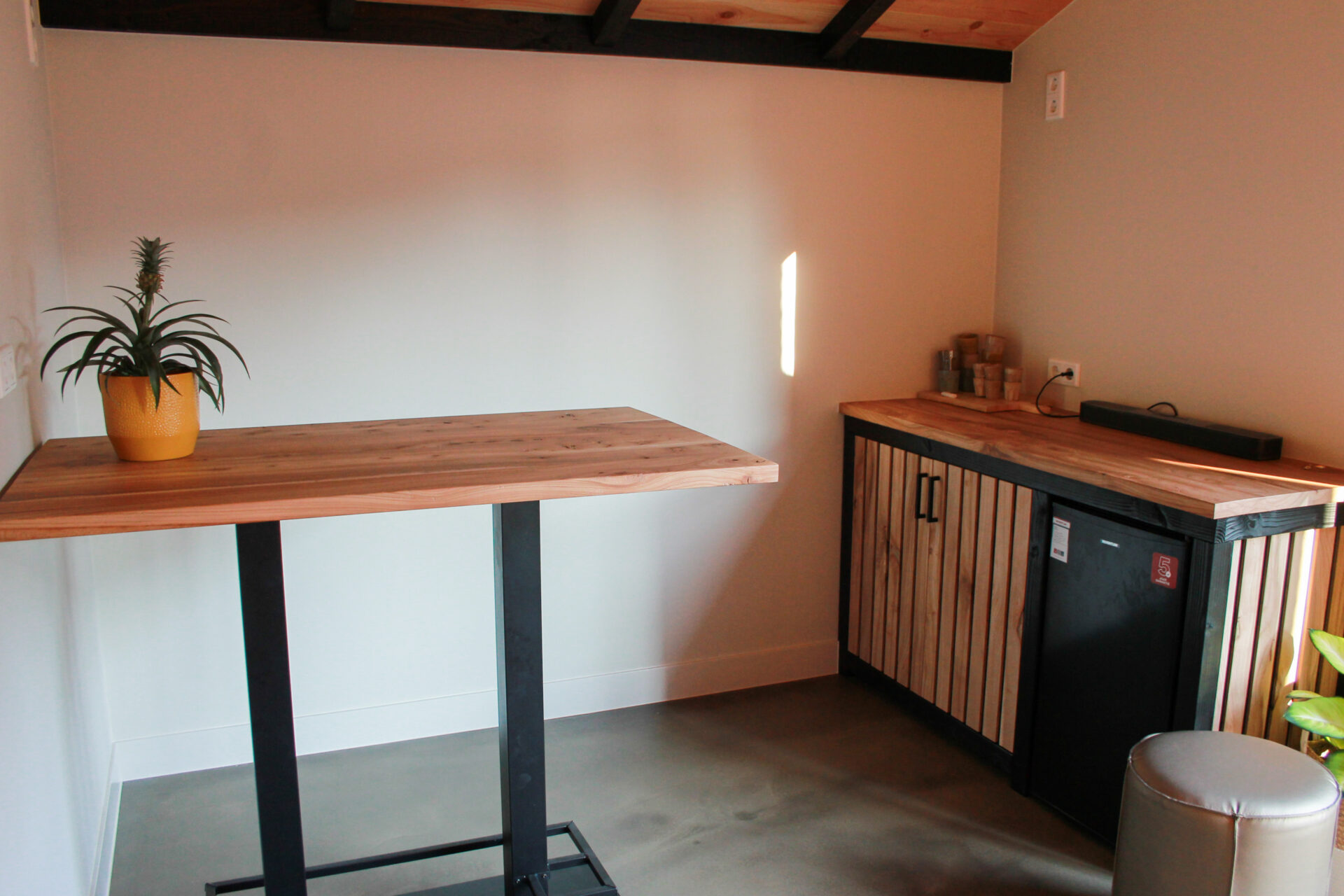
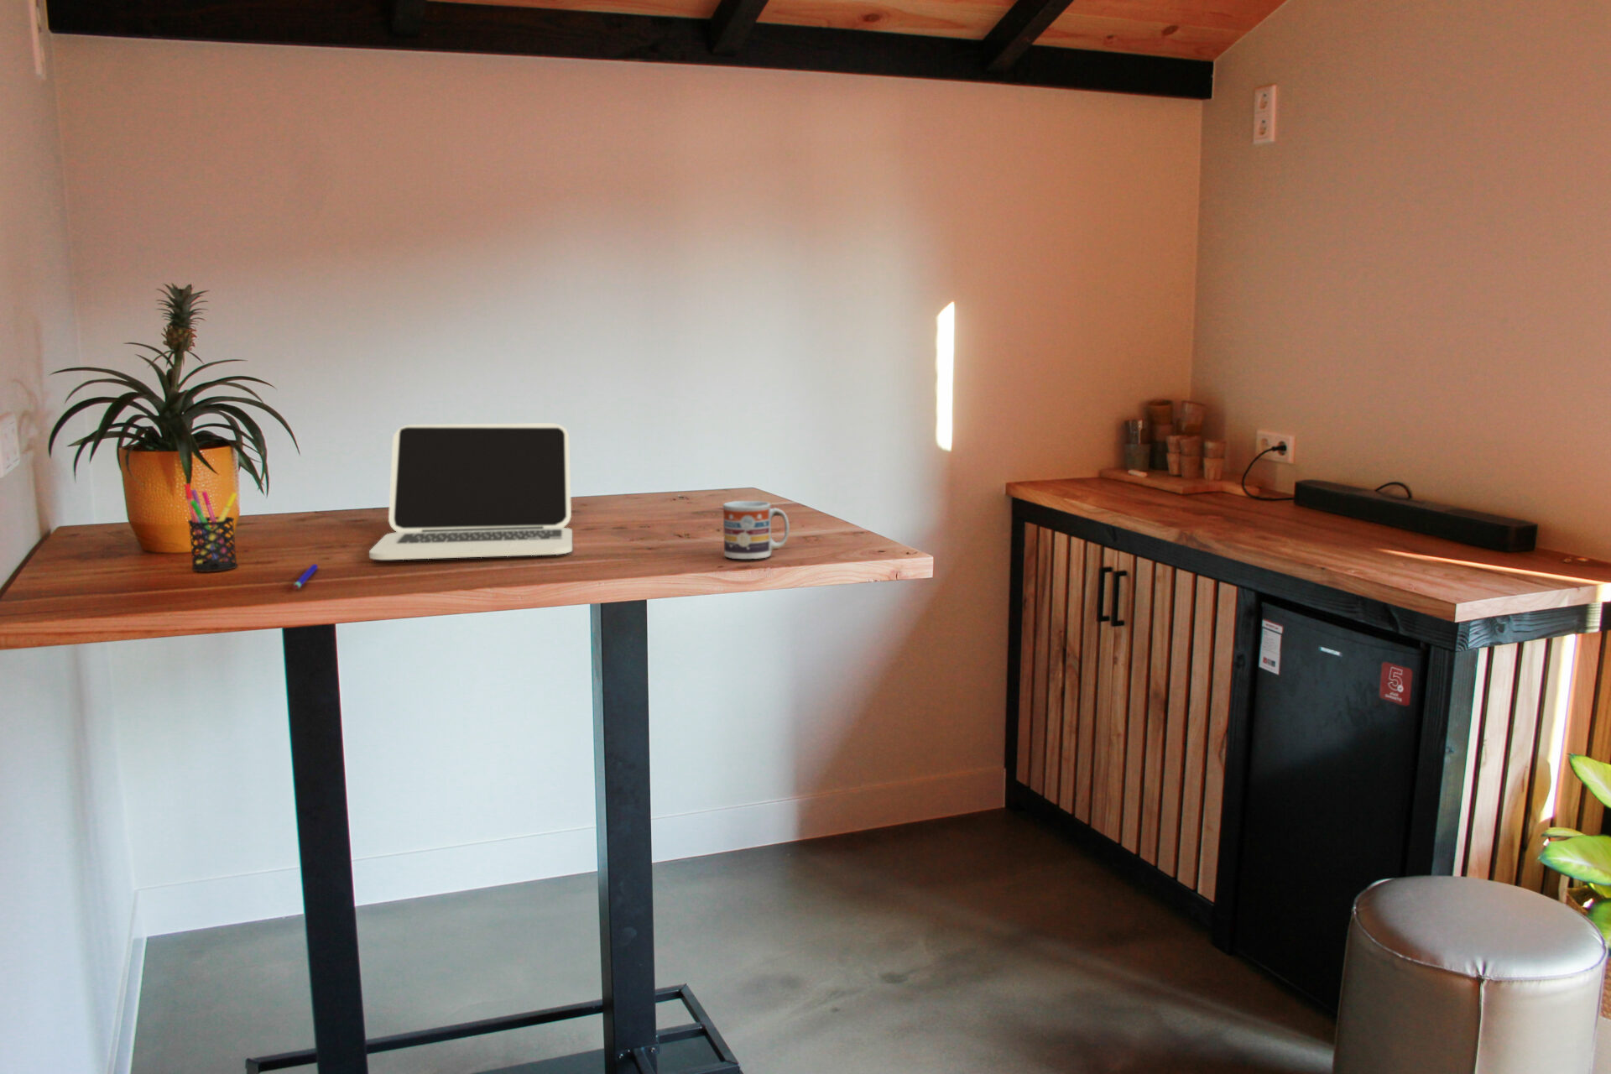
+ pen holder (206, 526)
+ cup (756, 529)
+ laptop (477, 485)
+ pen (306, 577)
